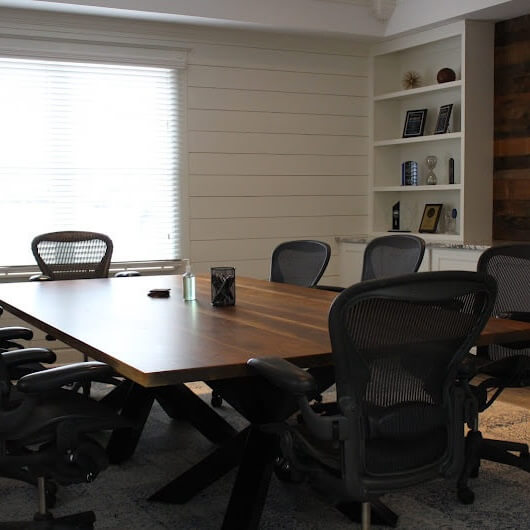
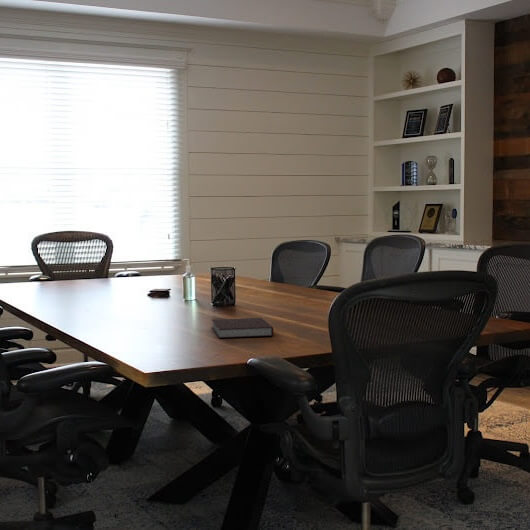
+ notebook (241, 327)
